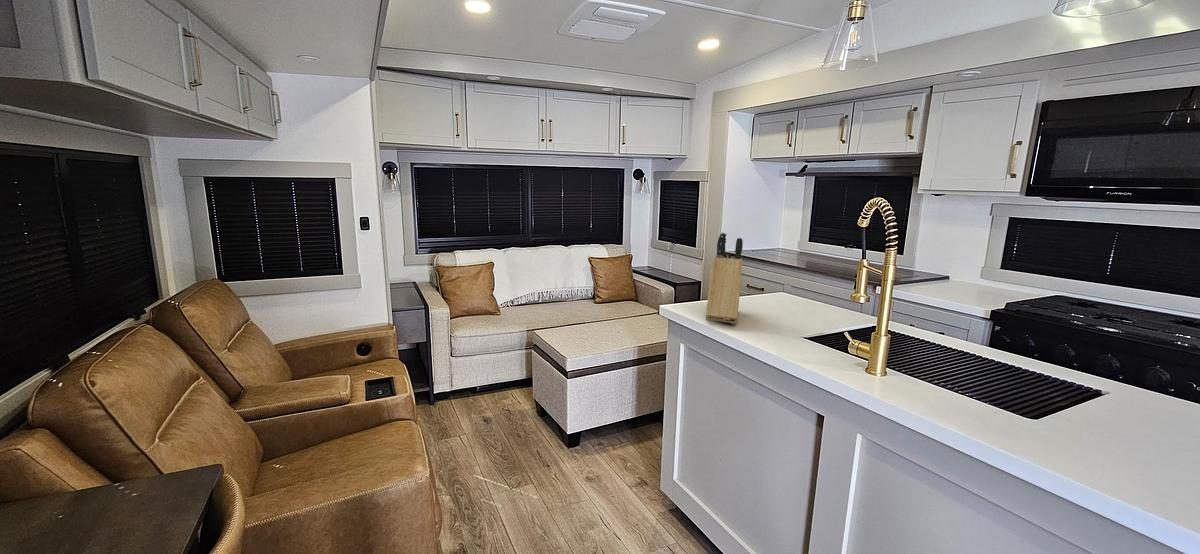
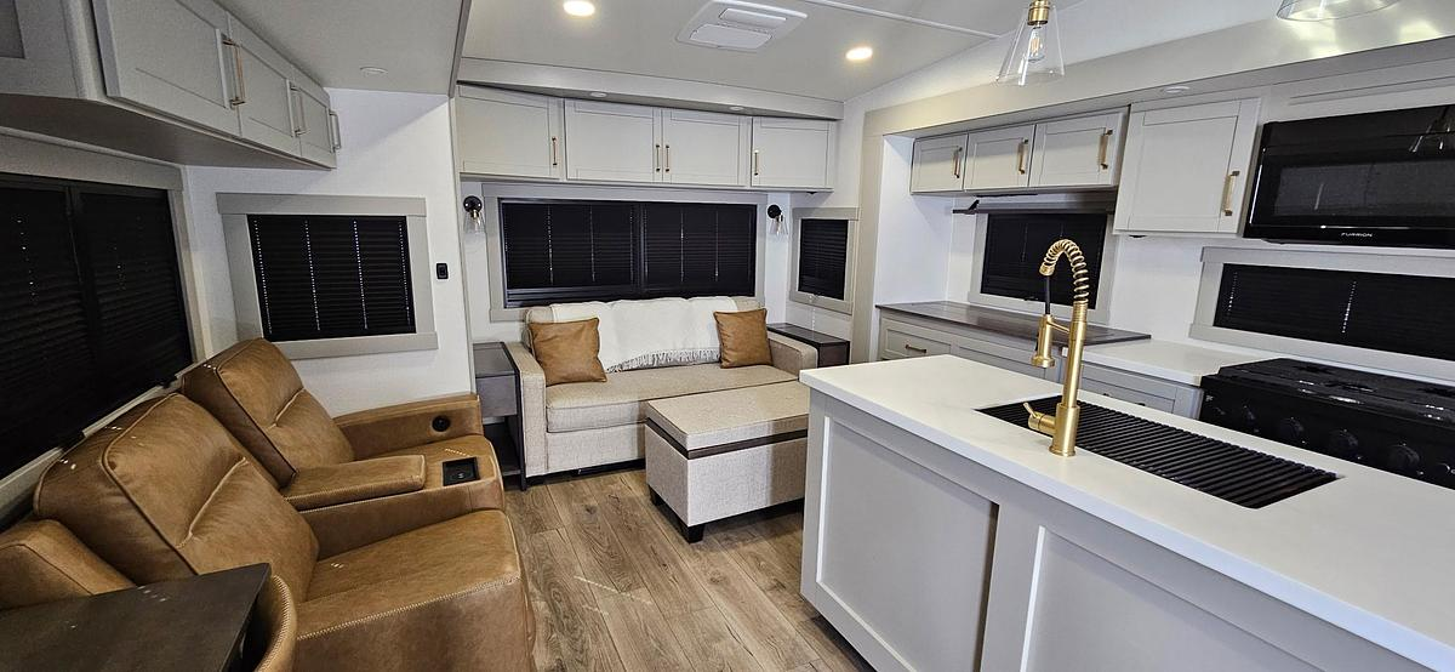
- knife block (725, 274)
